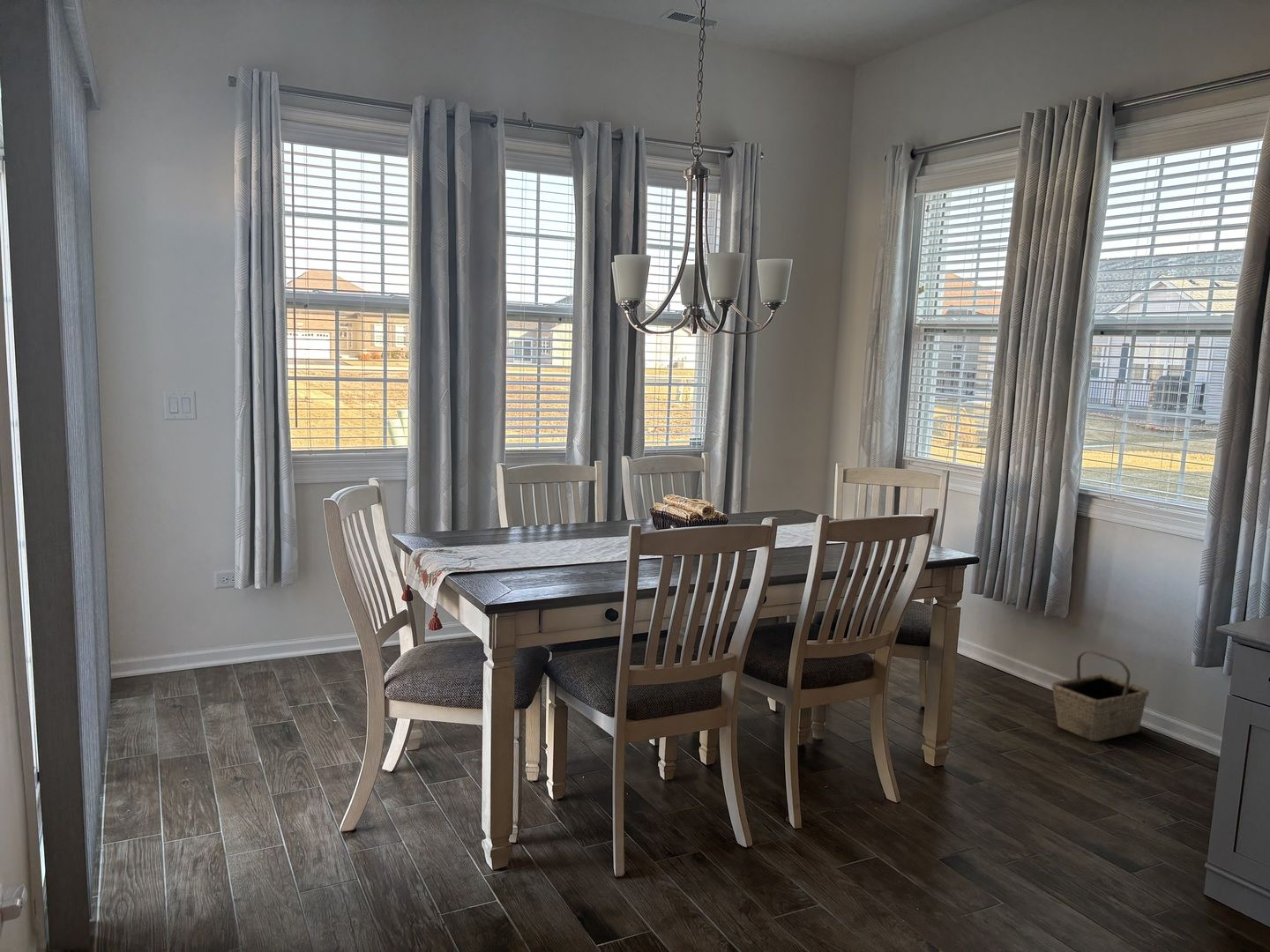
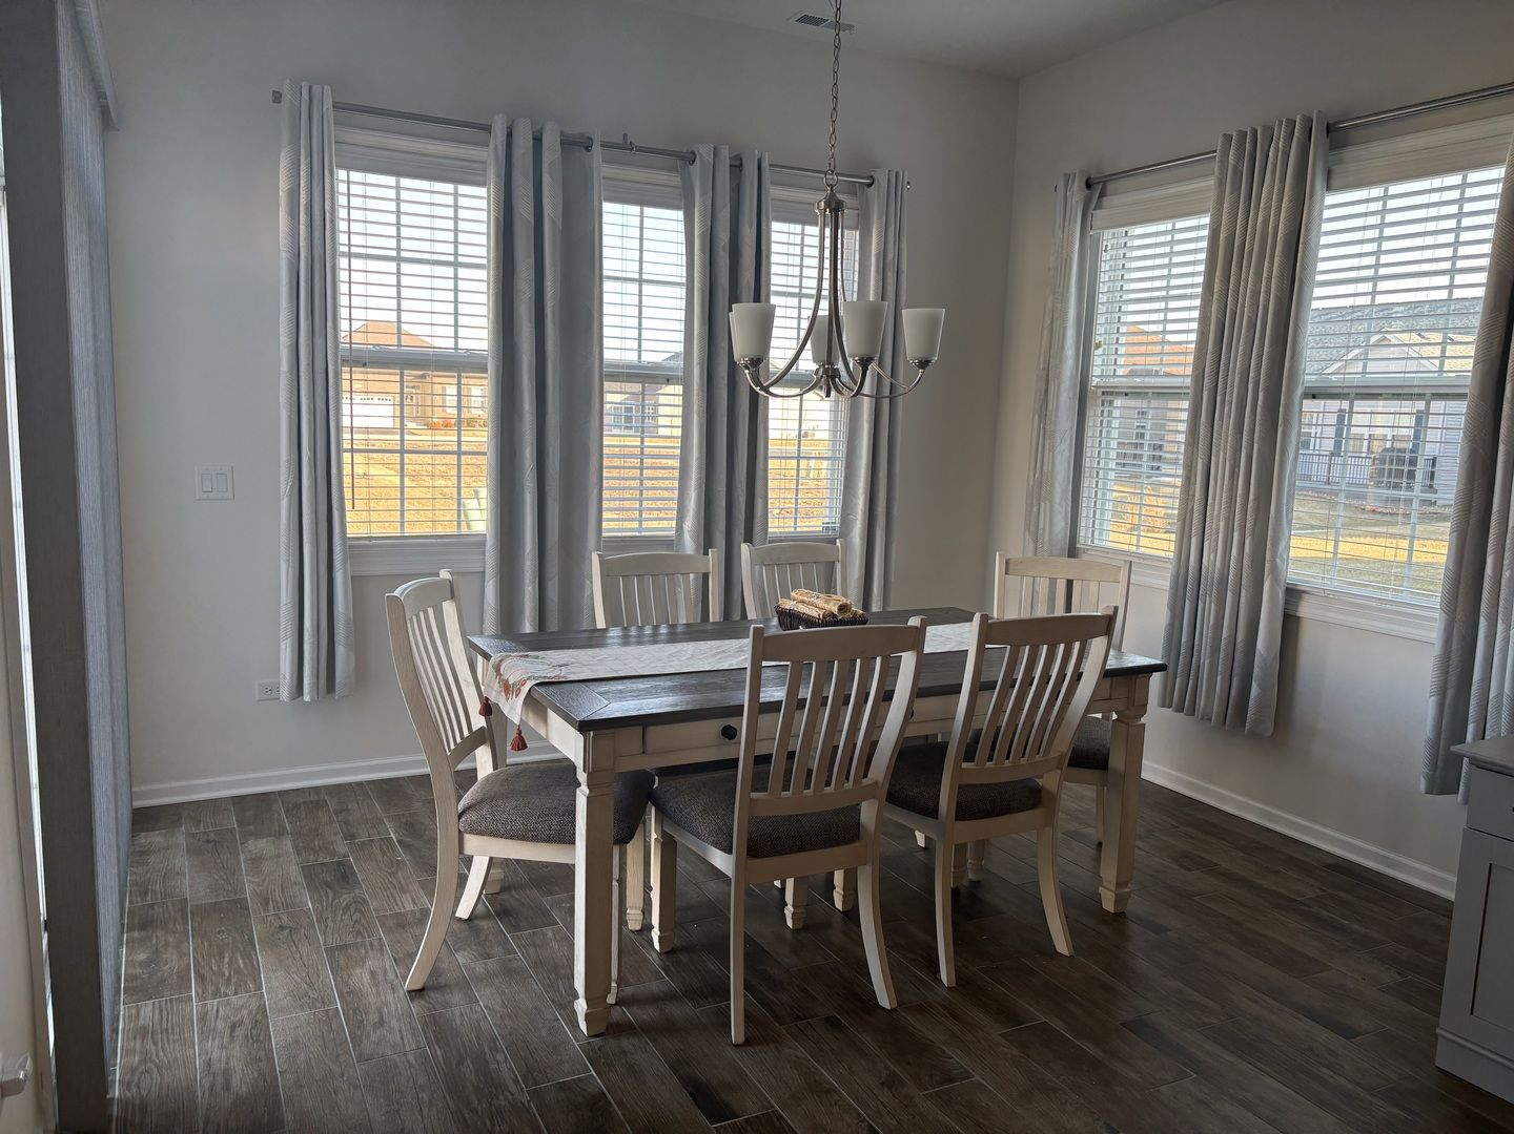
- basket (1099, 691)
